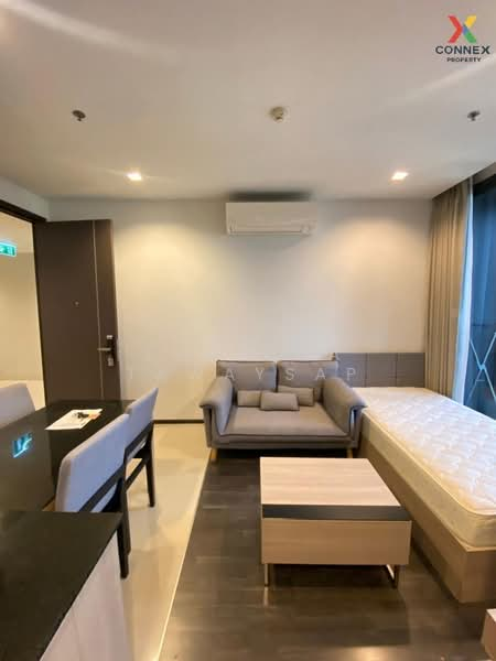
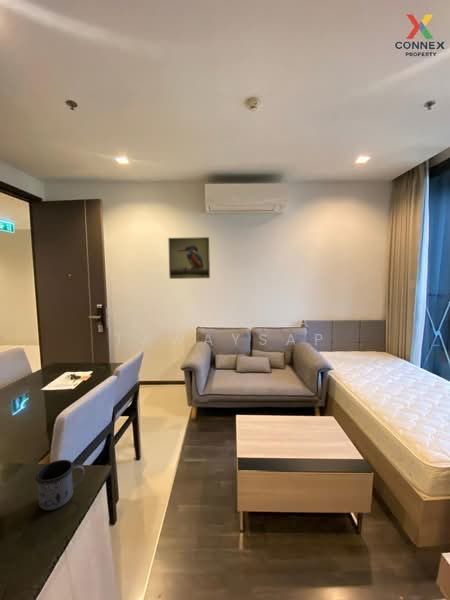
+ mug (61, 482)
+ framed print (189, 258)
